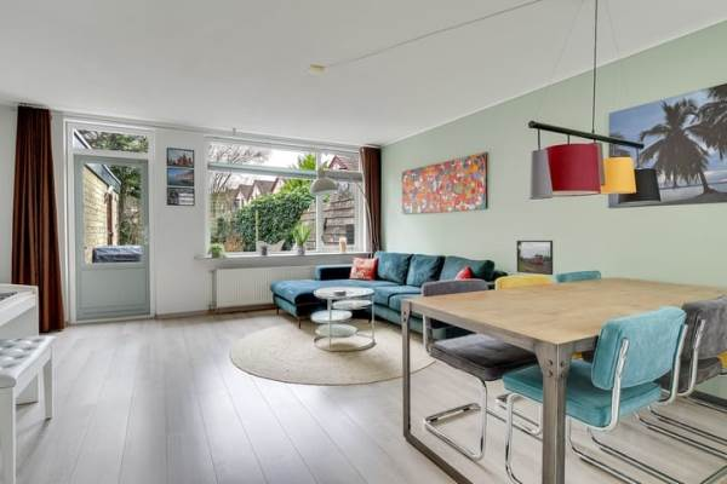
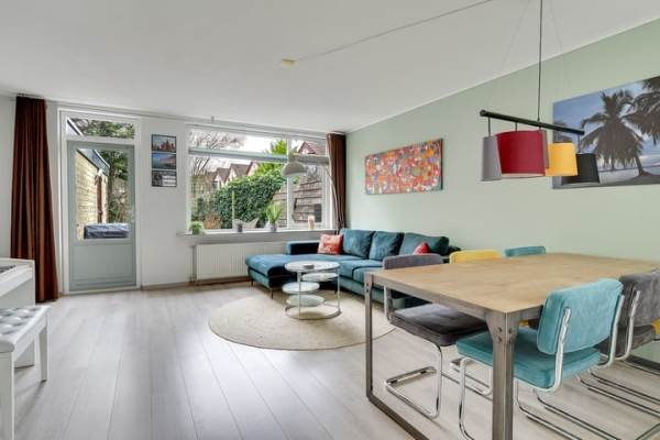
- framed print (533, 257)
